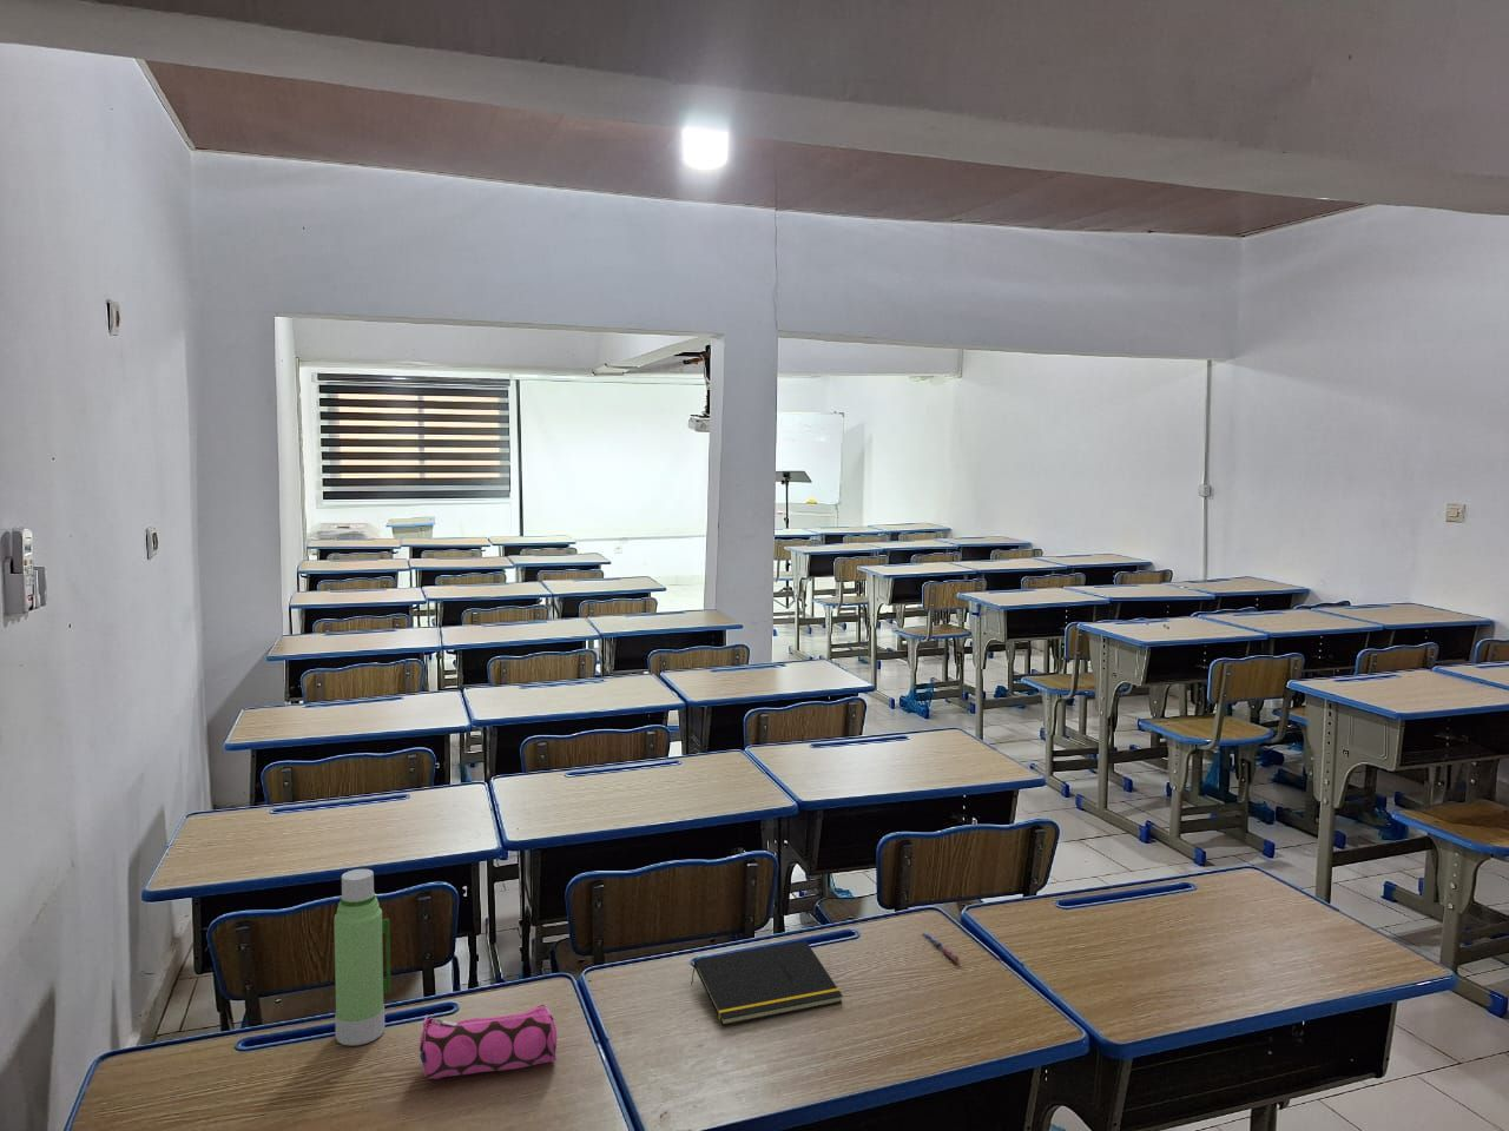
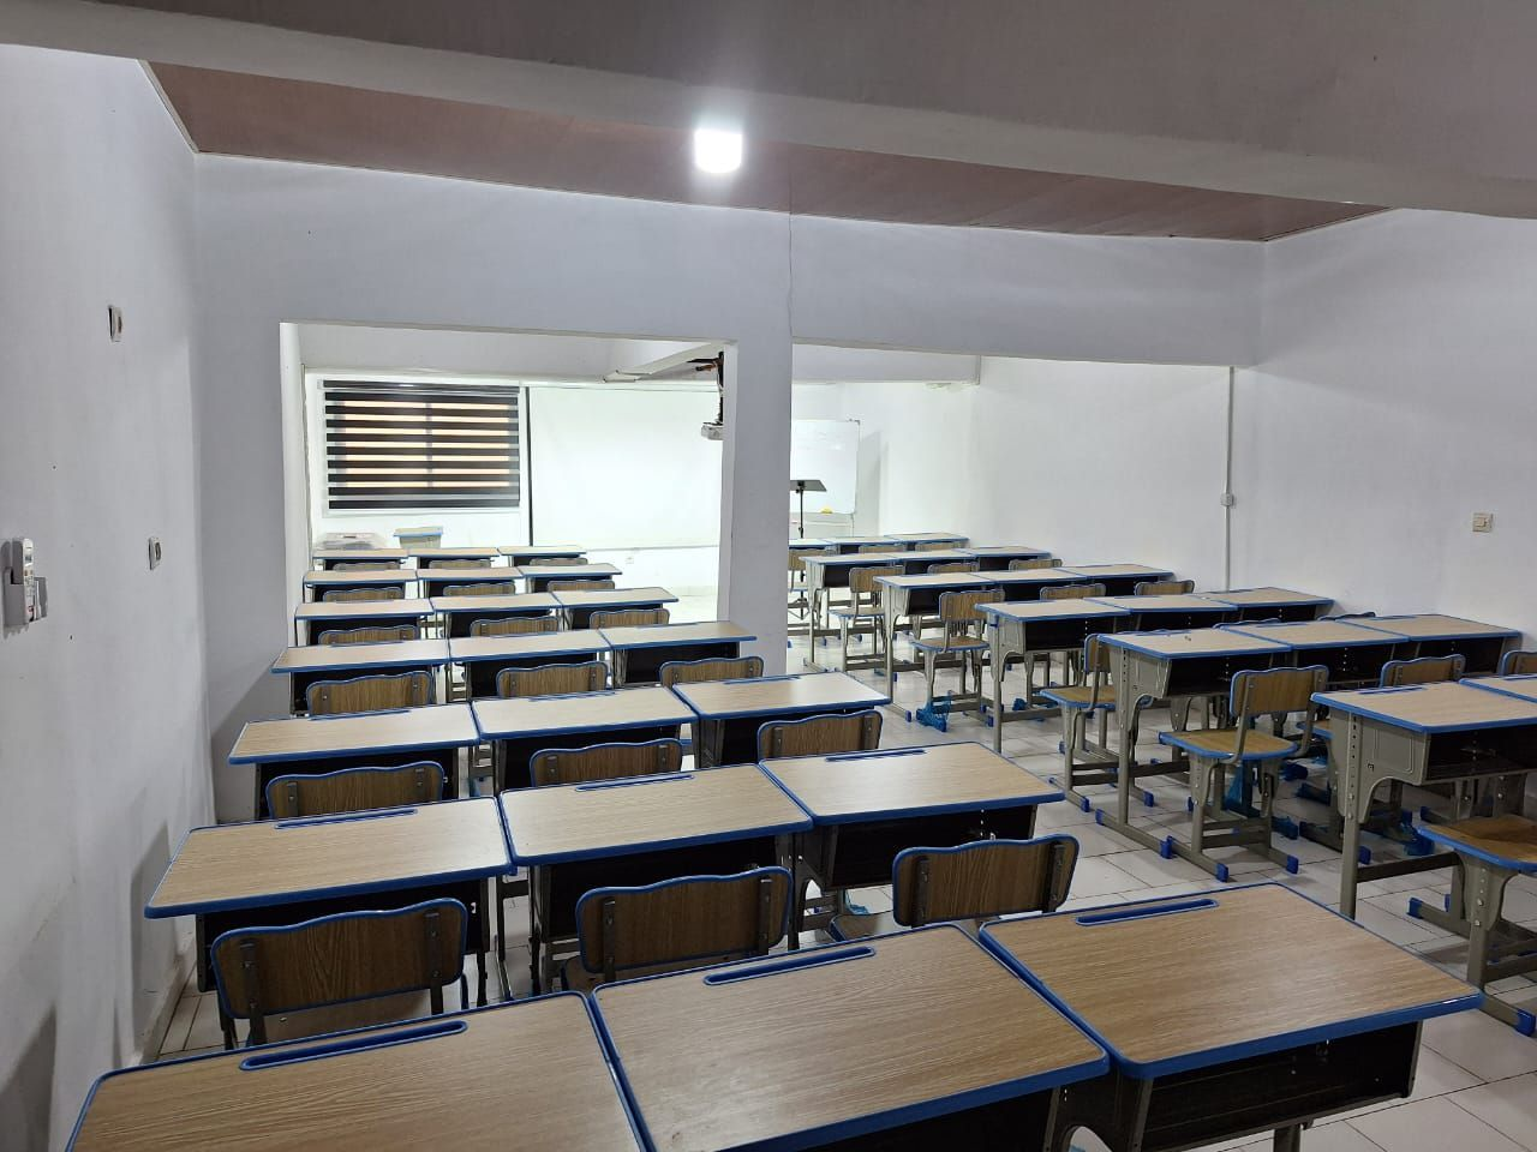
- water bottle (361, 954)
- notepad (766, 980)
- pen (940, 944)
- pencil case (490, 1038)
